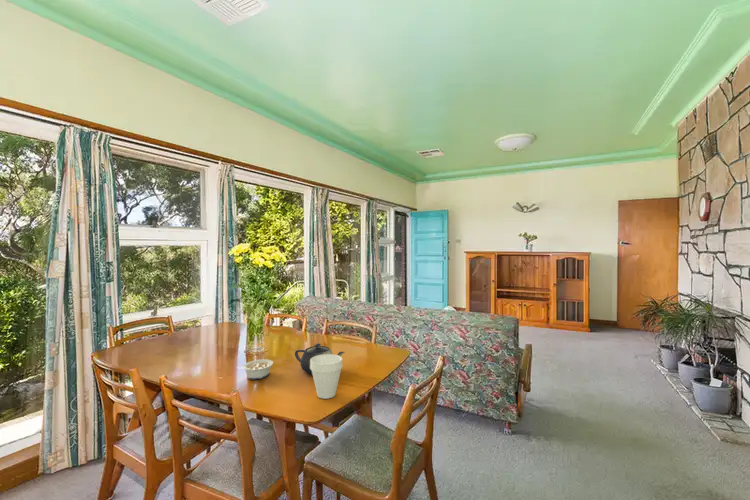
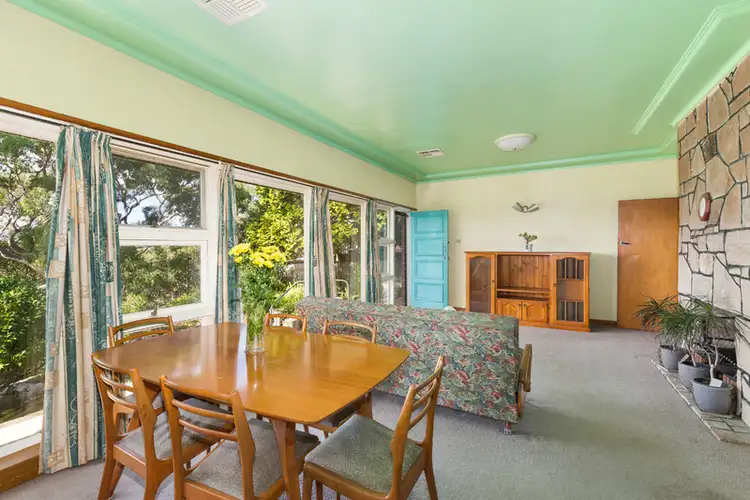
- cup (326, 376)
- legume (257, 369)
- teapot (317, 355)
